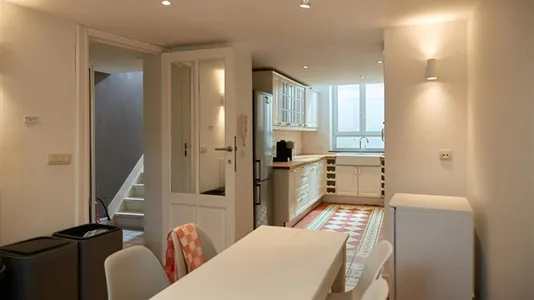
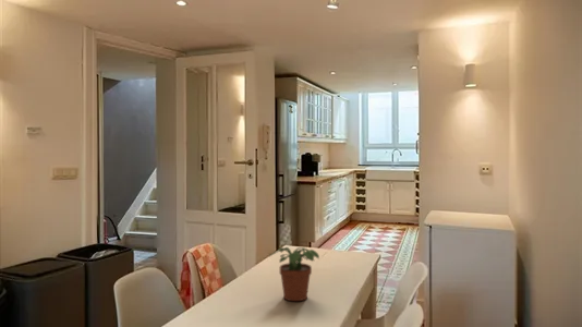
+ potted plant (293, 272)
